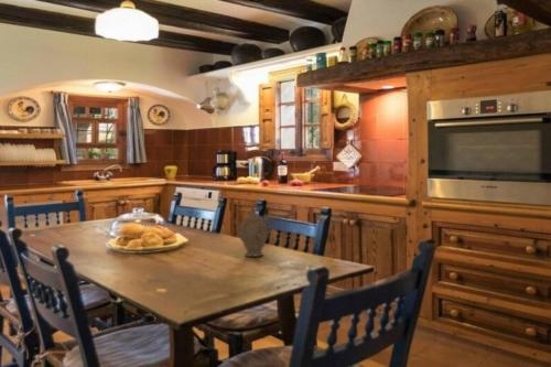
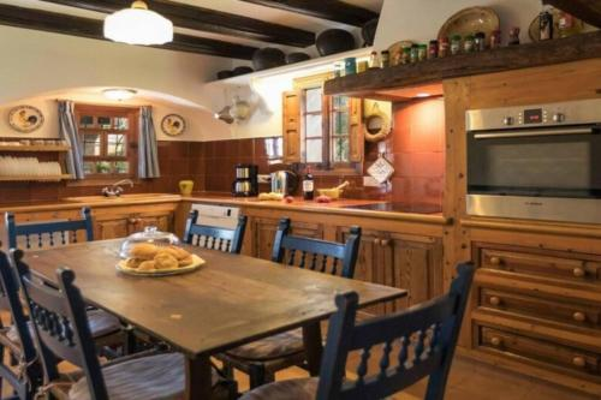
- chinaware (253, 230)
